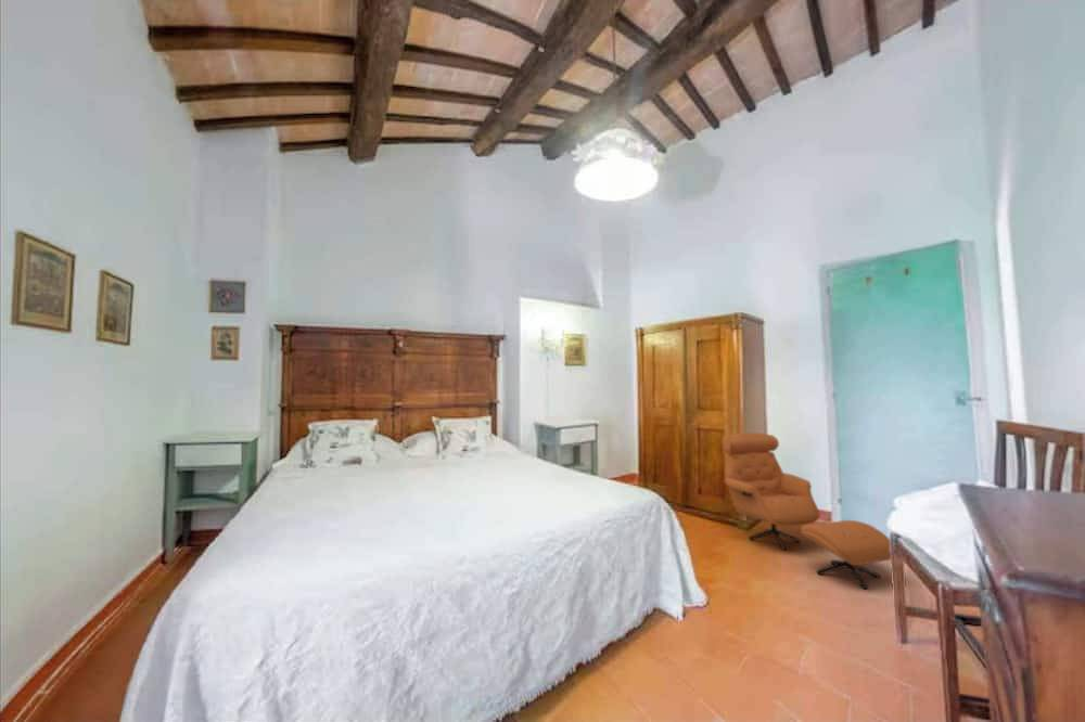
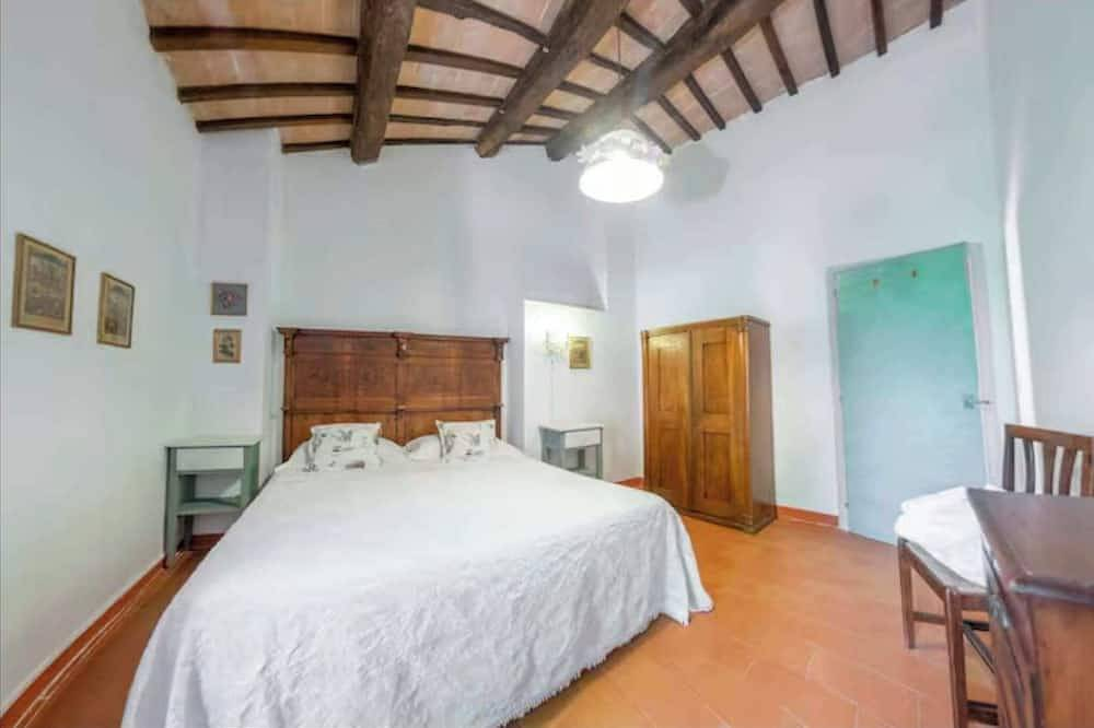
- armchair (795, 495)
